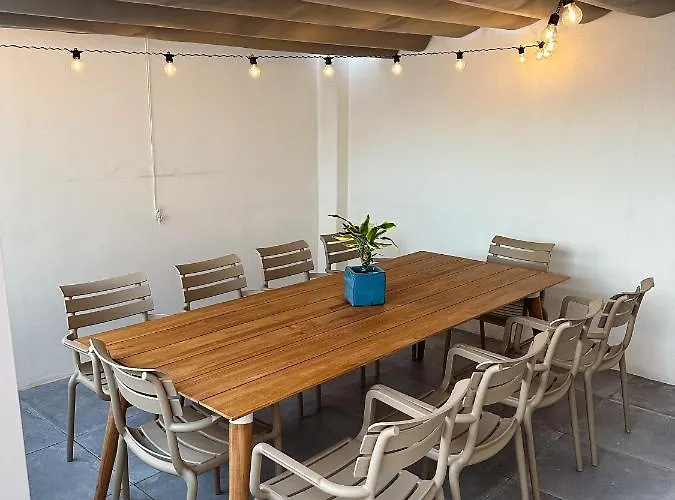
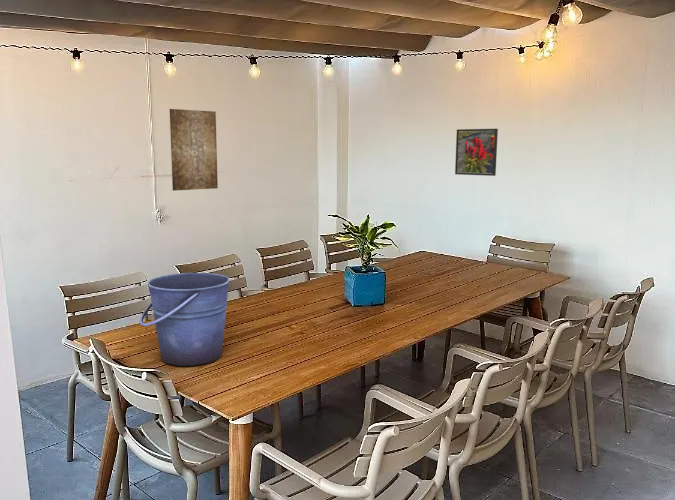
+ wall art (194, 150)
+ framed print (475, 152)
+ bucket (186, 319)
